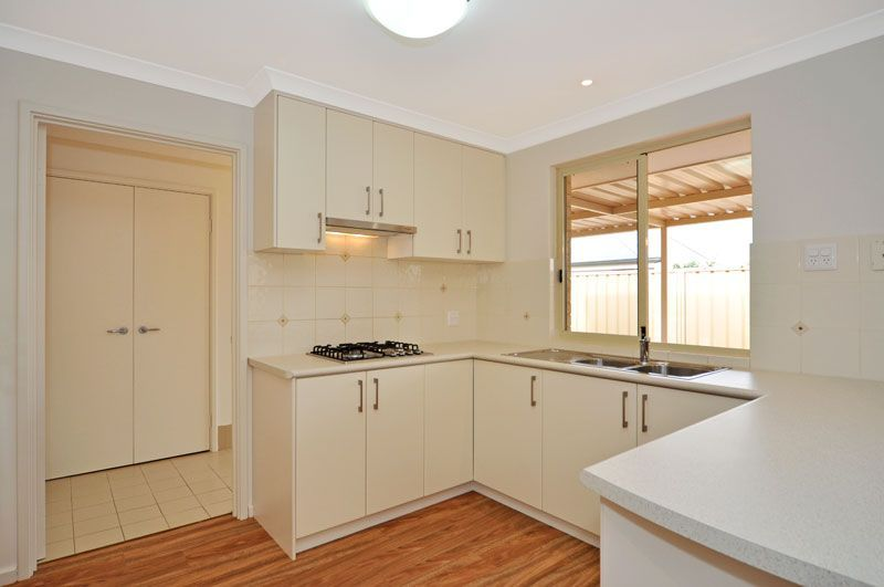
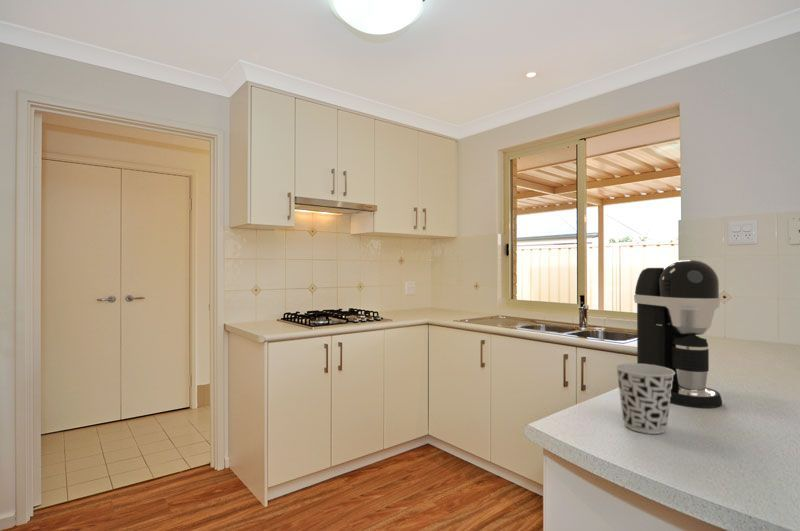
+ cup (644, 398)
+ coffee maker (674, 327)
